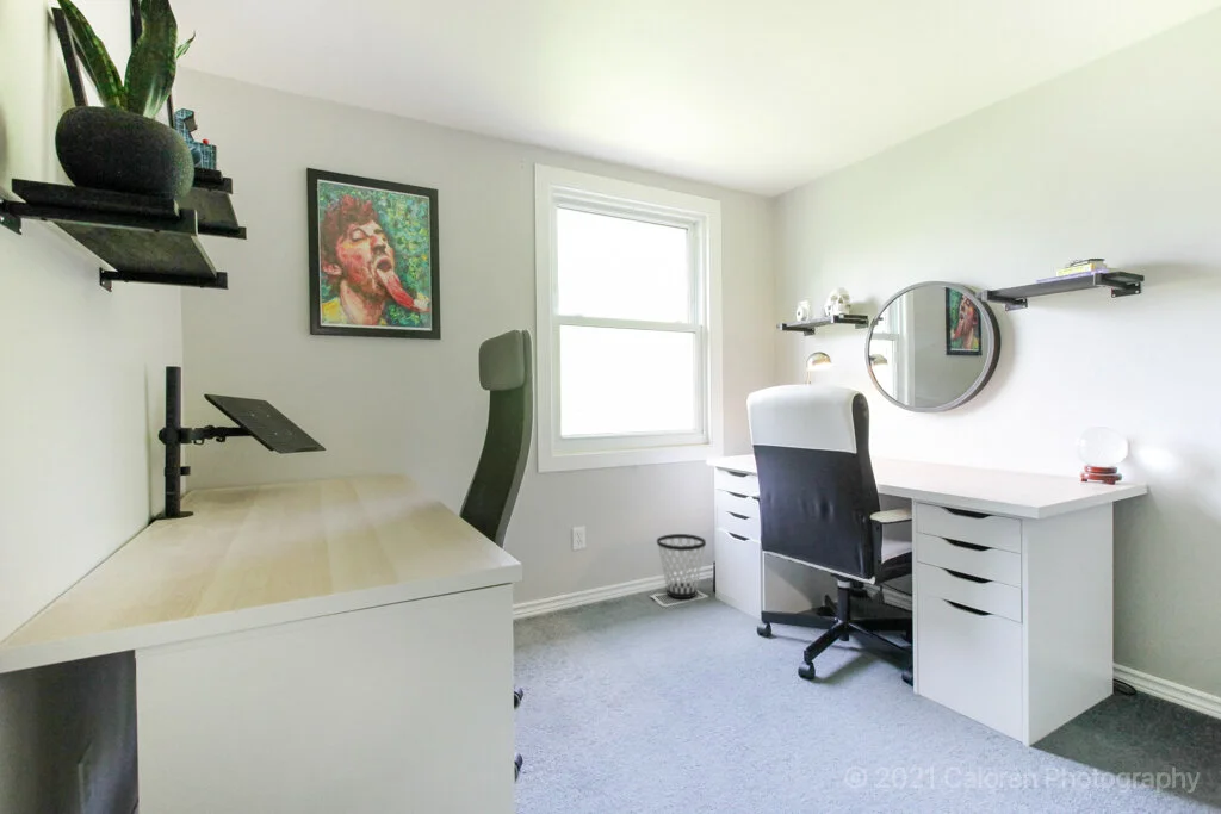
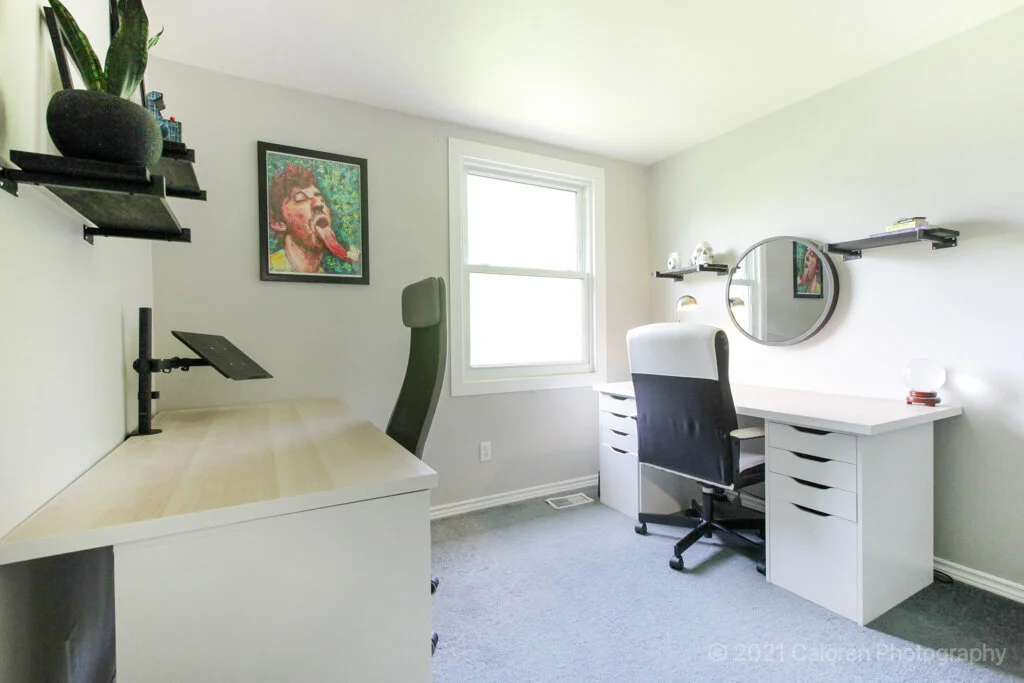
- wastebasket (681, 566)
